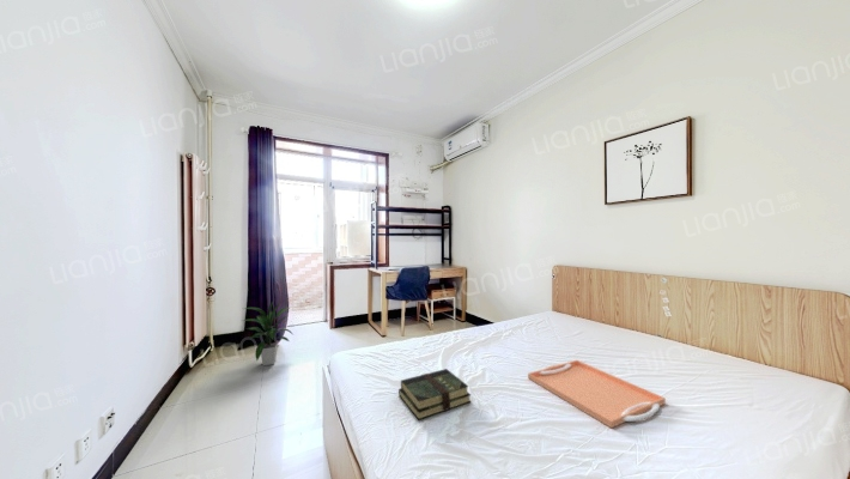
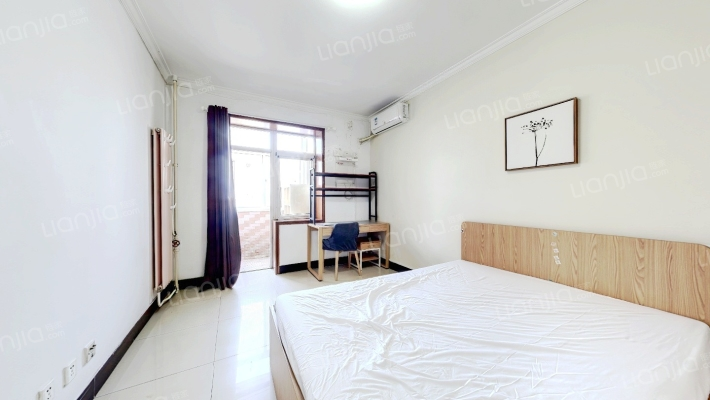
- indoor plant (267, 332)
- serving tray (590, 387)
- book (433, 390)
